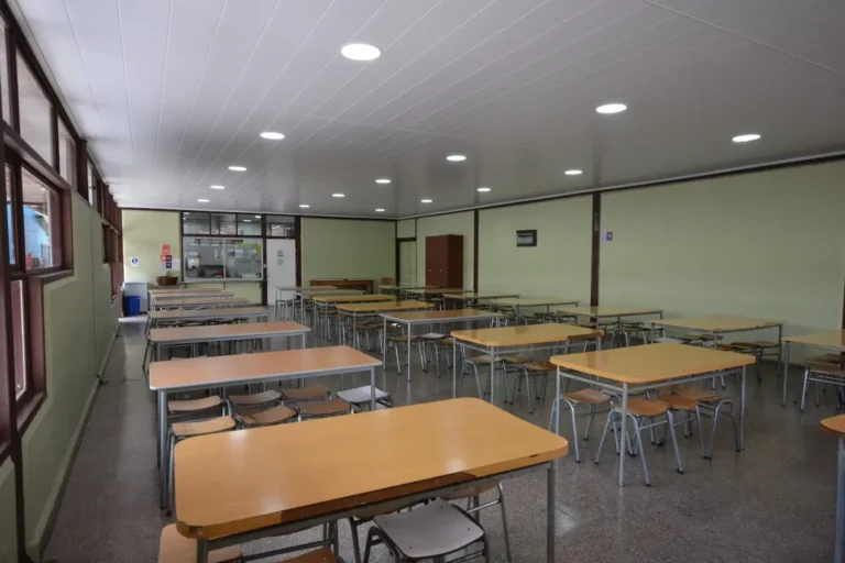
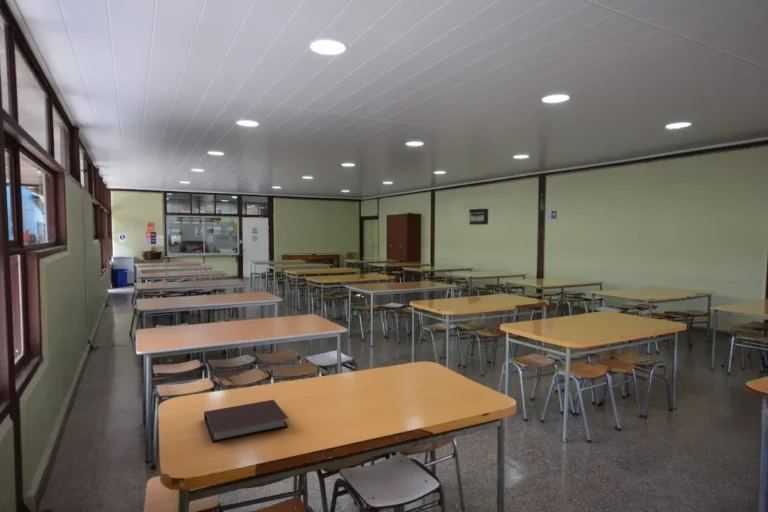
+ notebook (245, 418)
